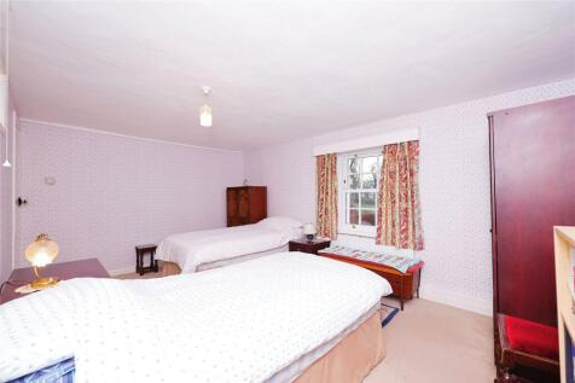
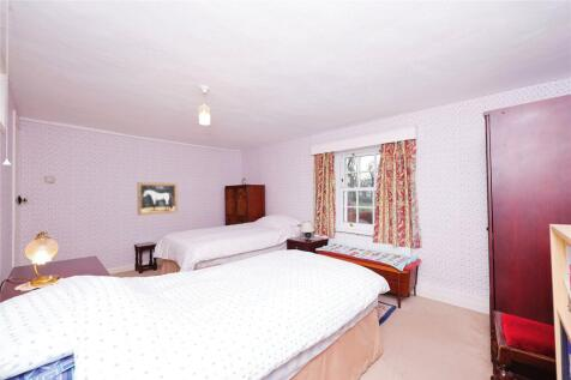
+ wall art (158, 198)
